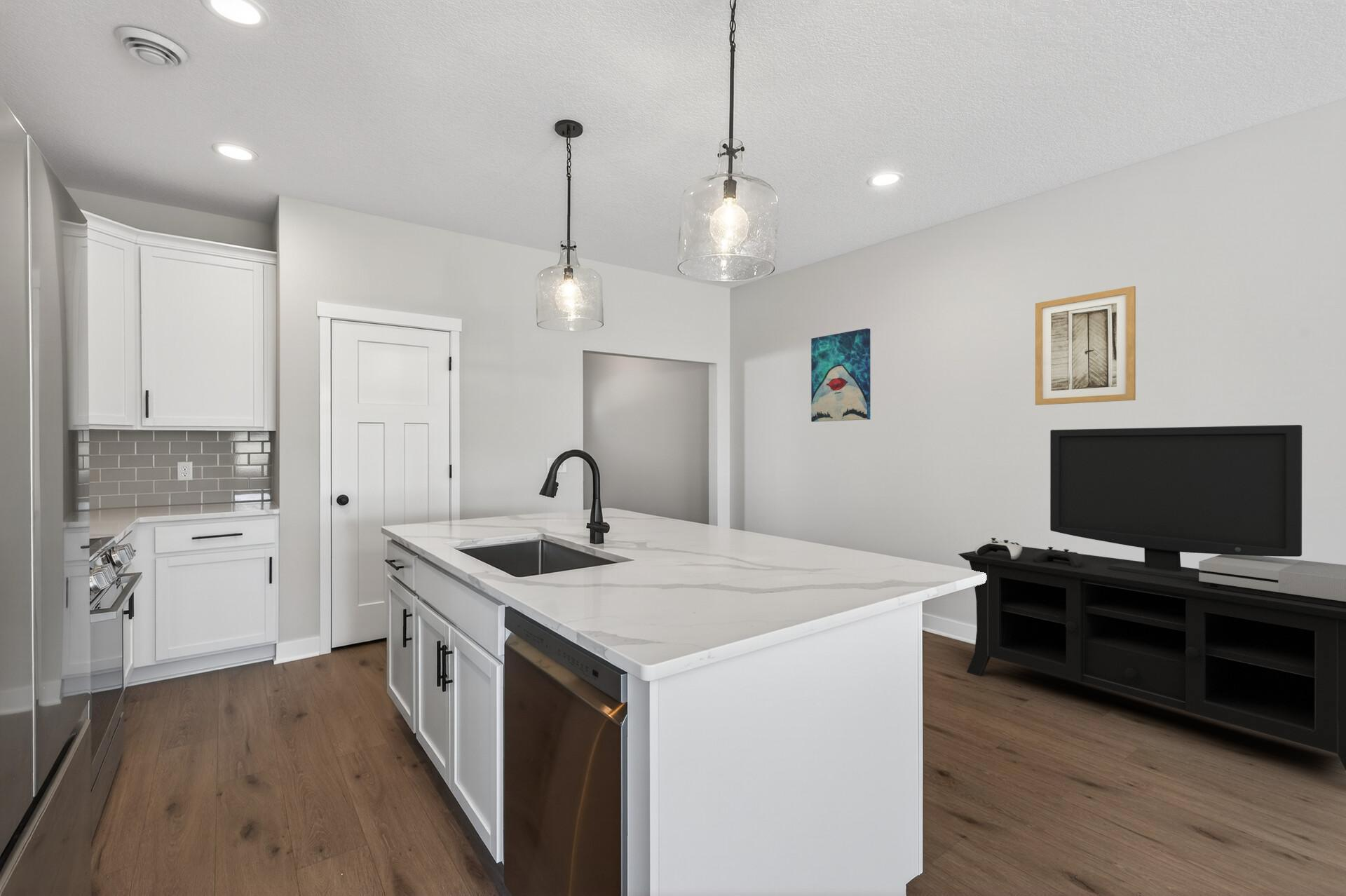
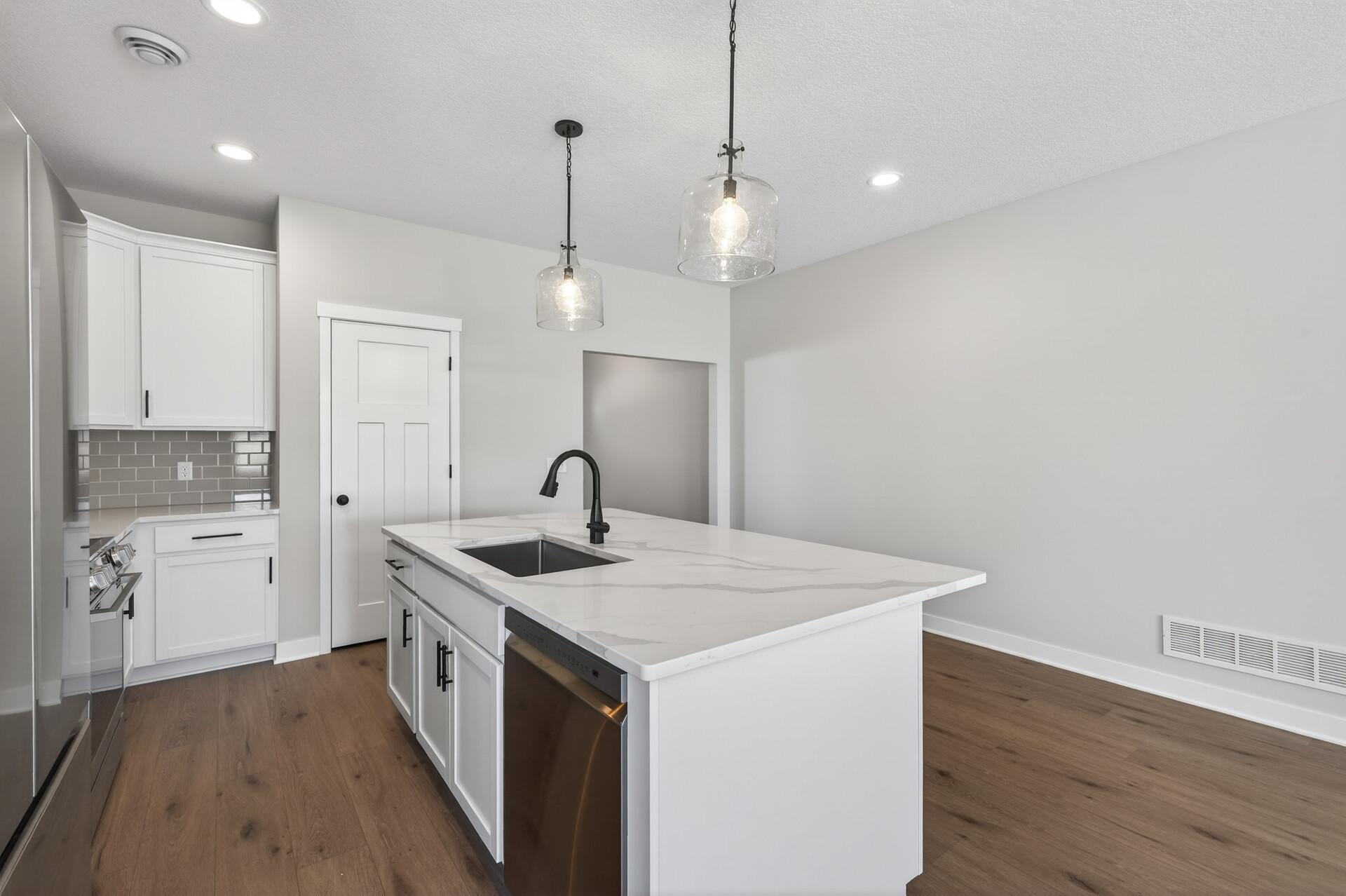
- wall art (839, 377)
- media console (1148, 569)
- wall art (1082, 348)
